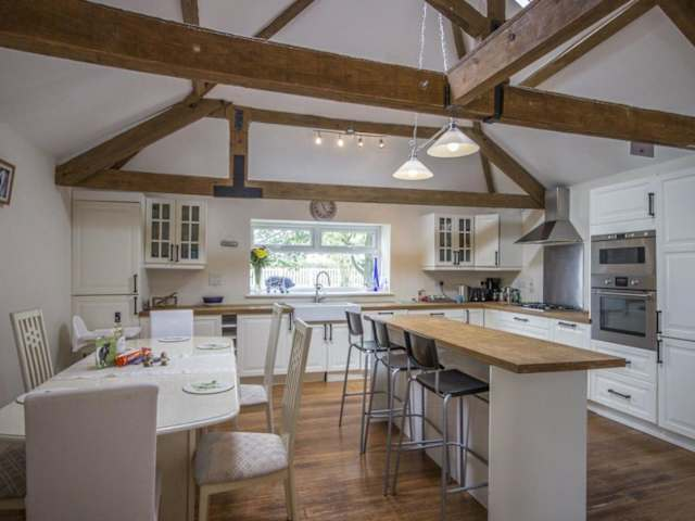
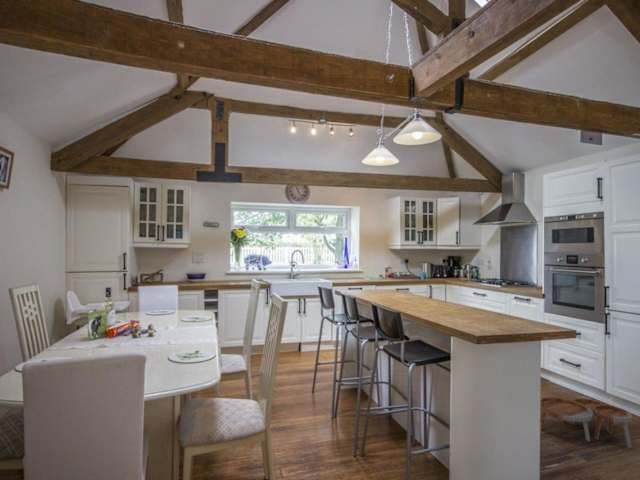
+ nesting tables (586, 418)
